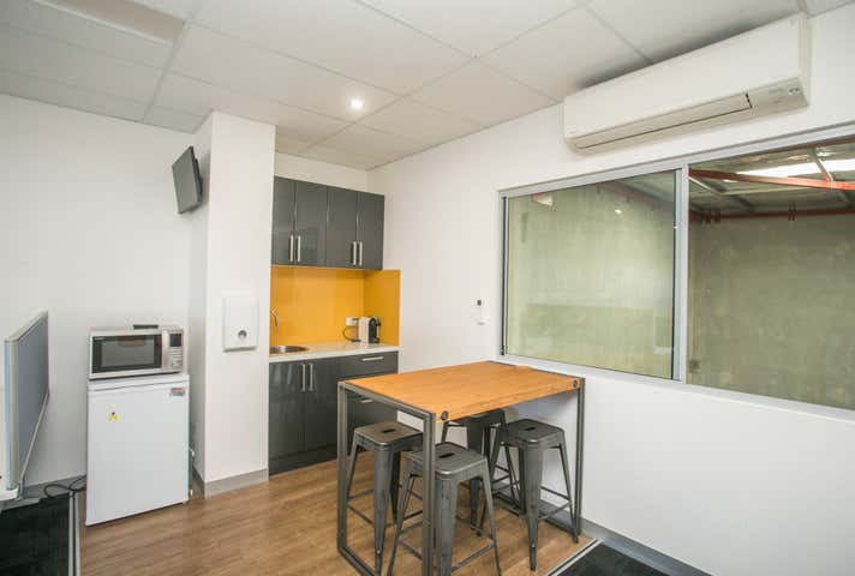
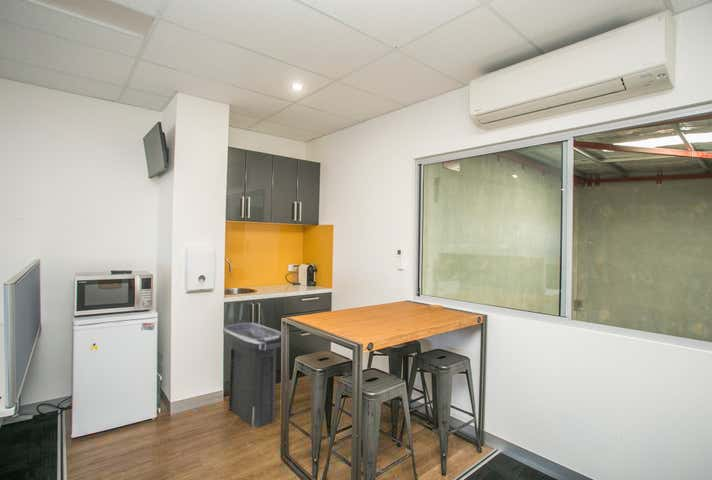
+ trash can (251, 372)
